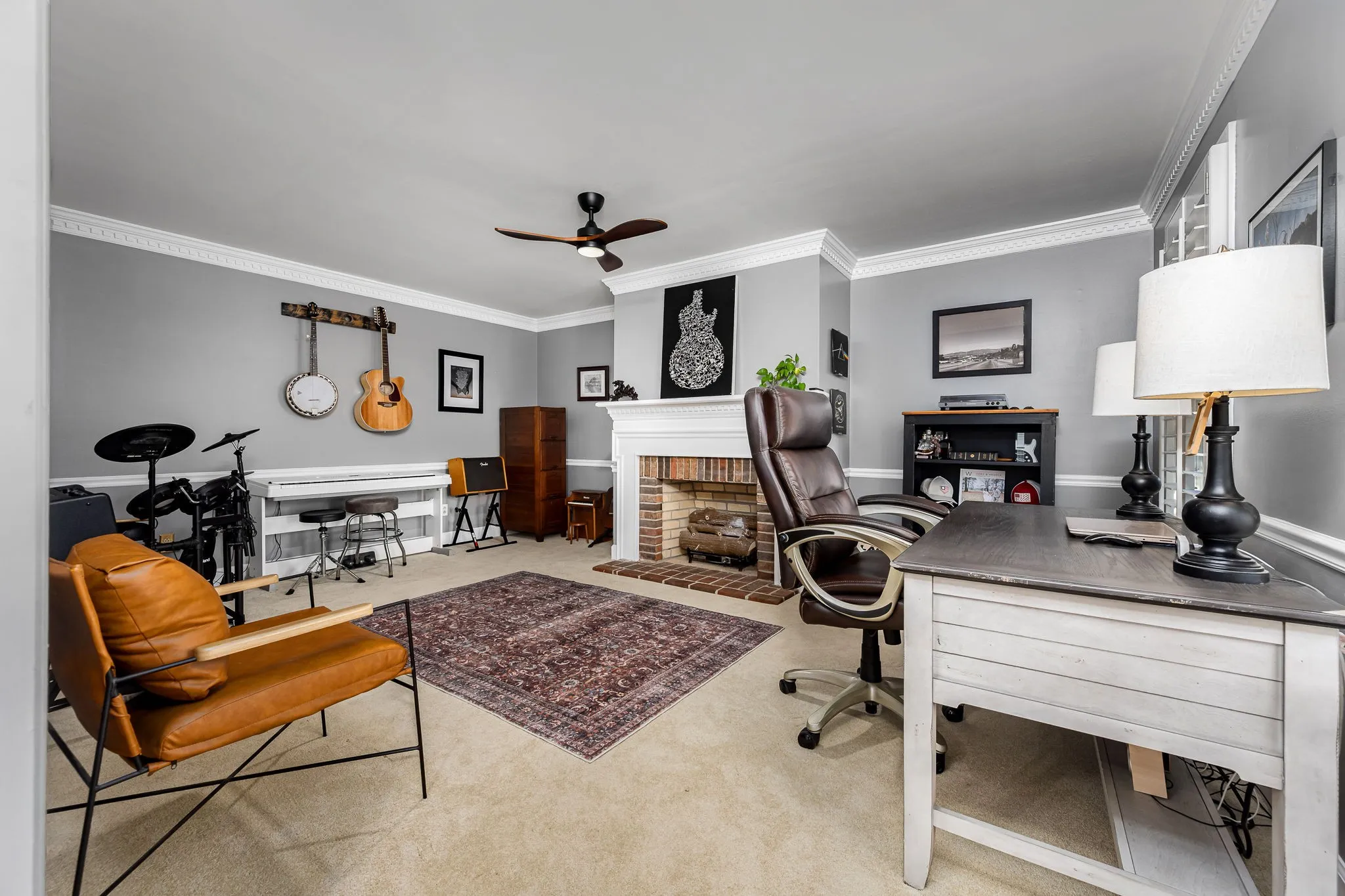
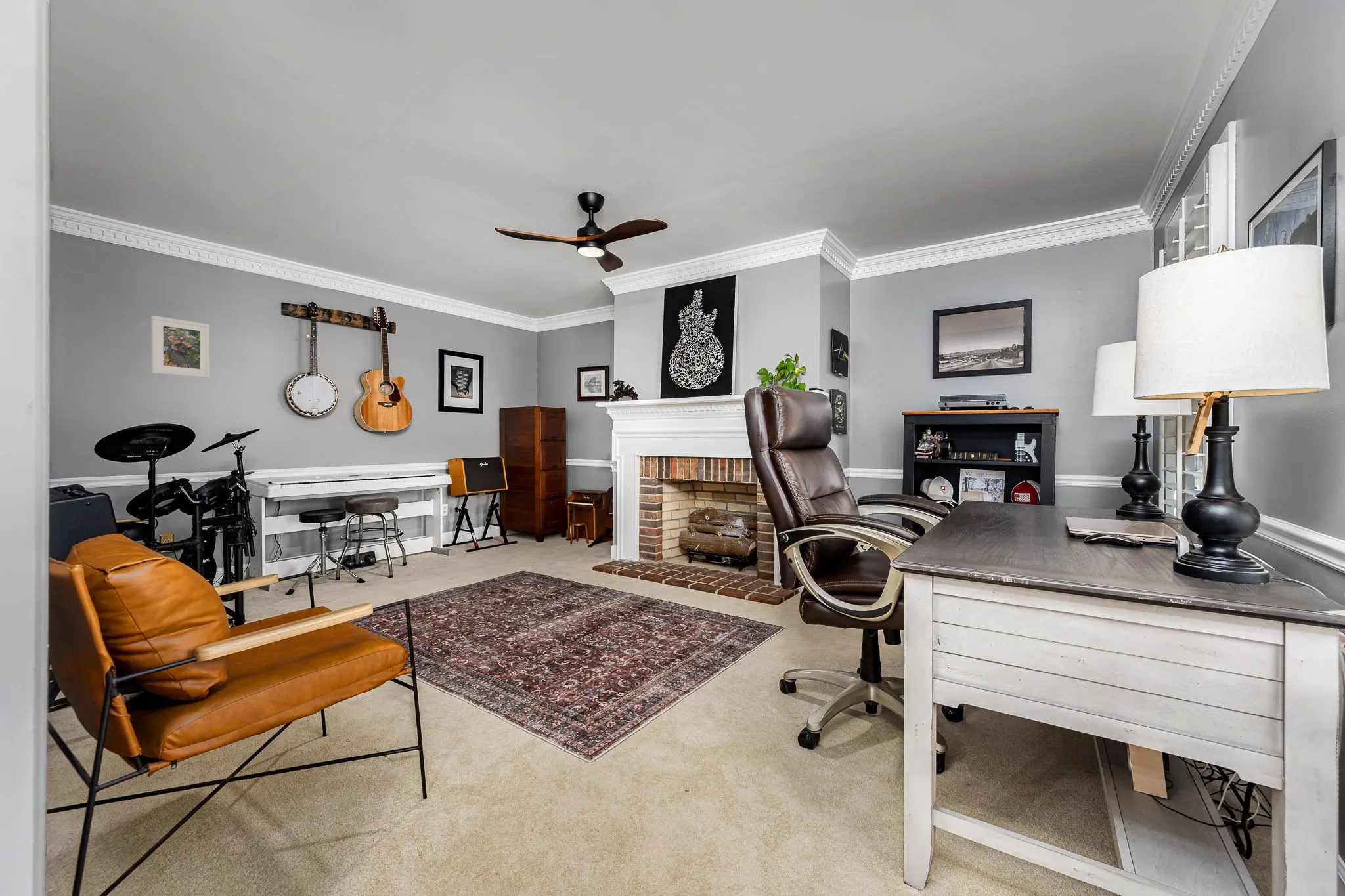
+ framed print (181, 348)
